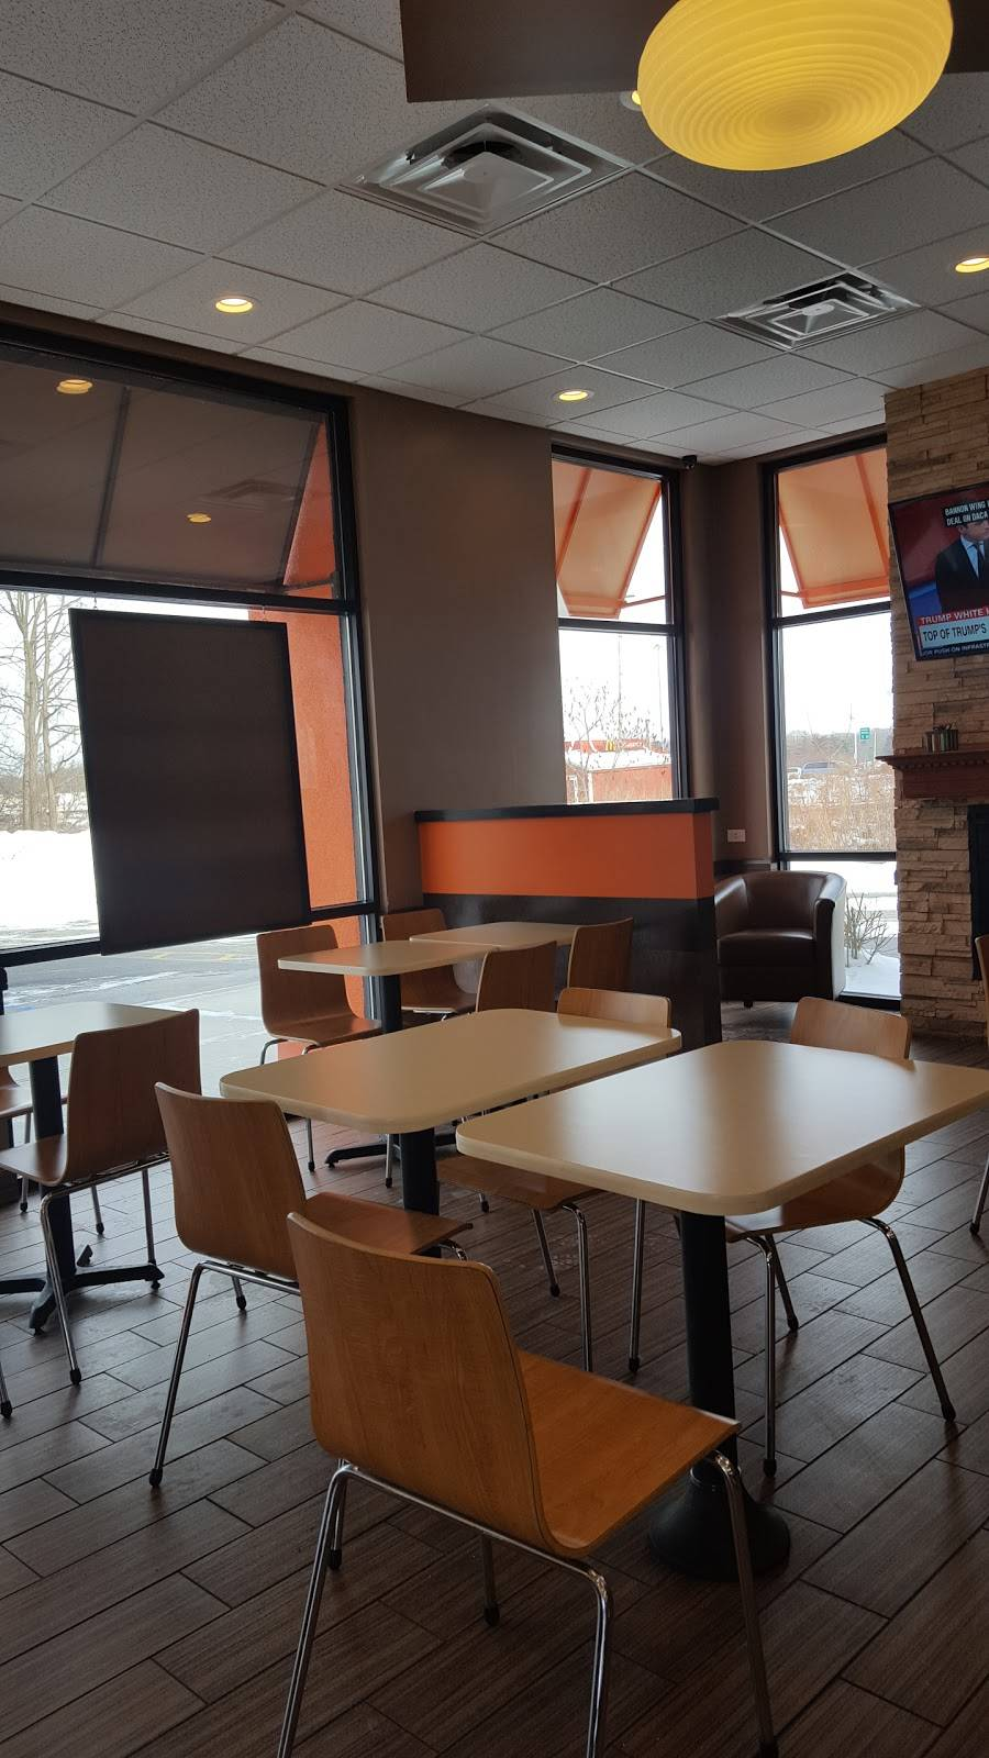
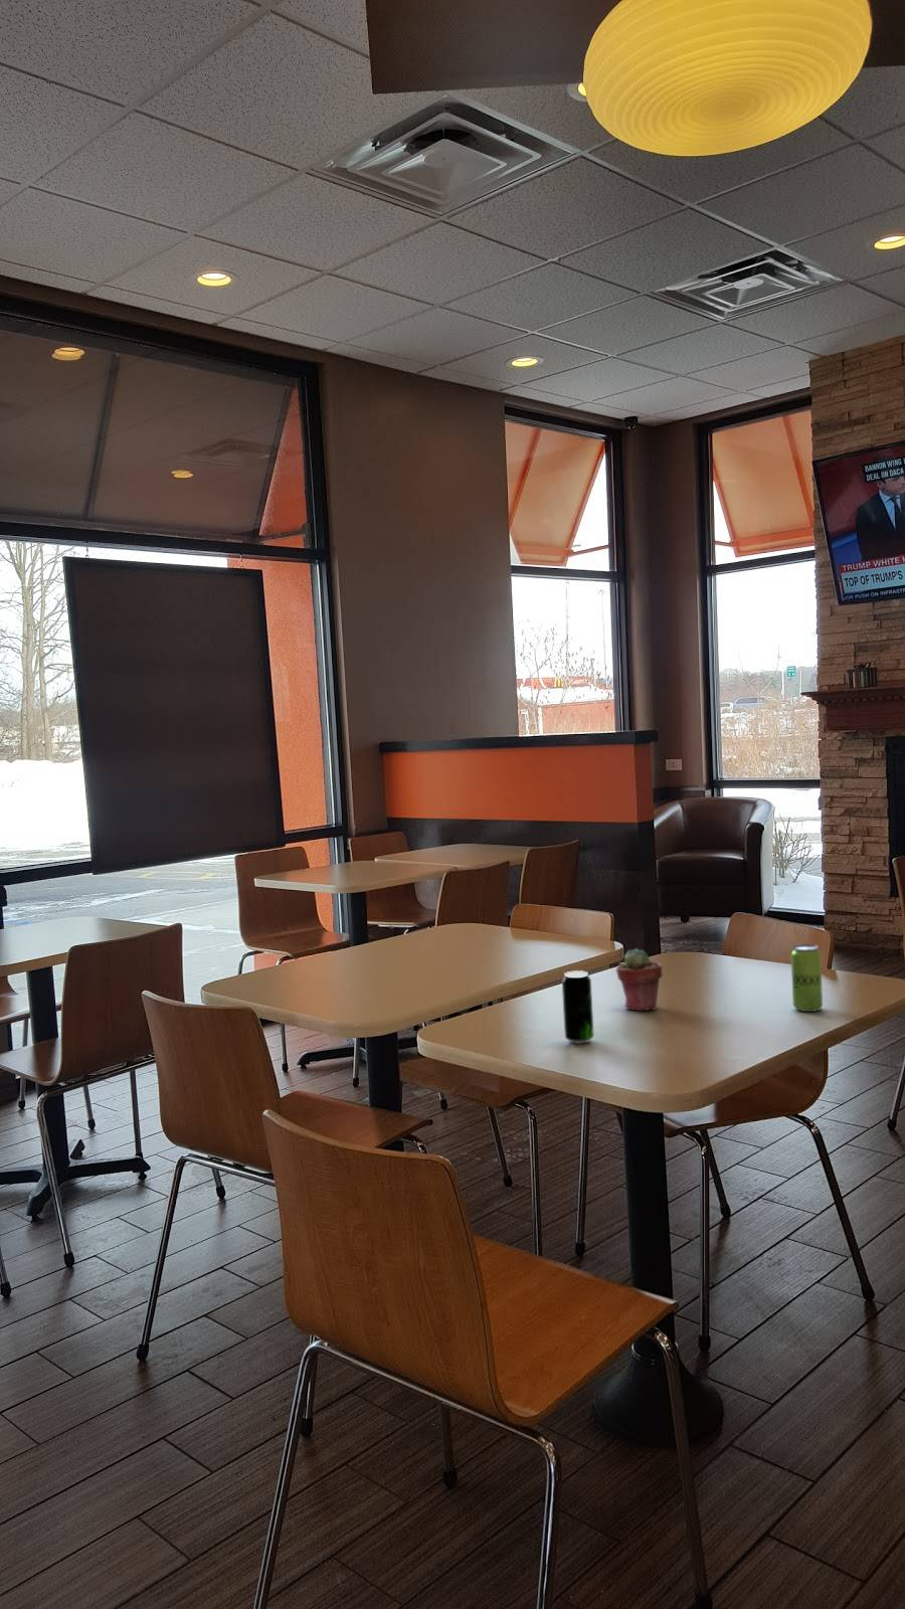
+ beverage can (807, 978)
+ beverage can (577, 1007)
+ potted succulent (639, 978)
